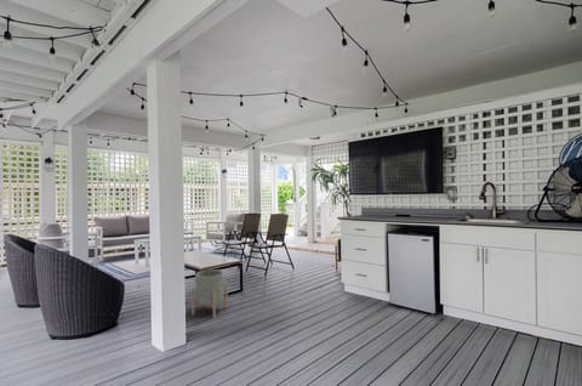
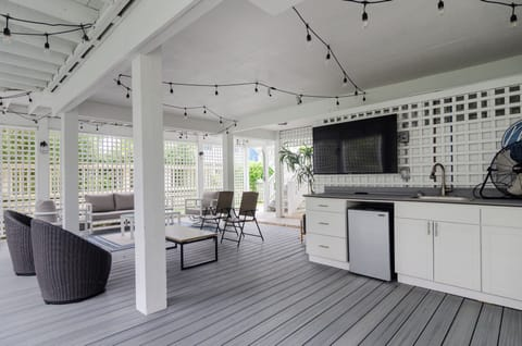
- planter (210, 291)
